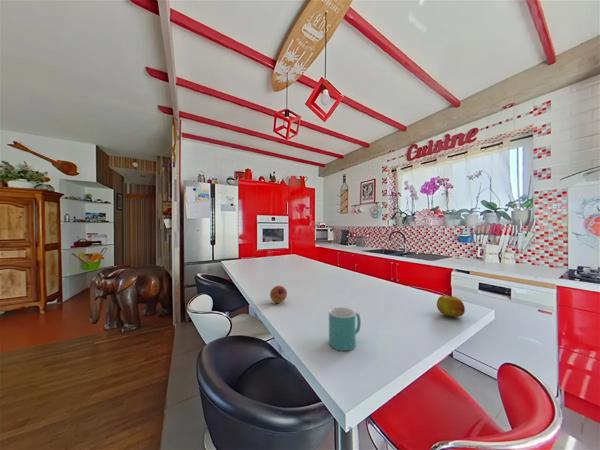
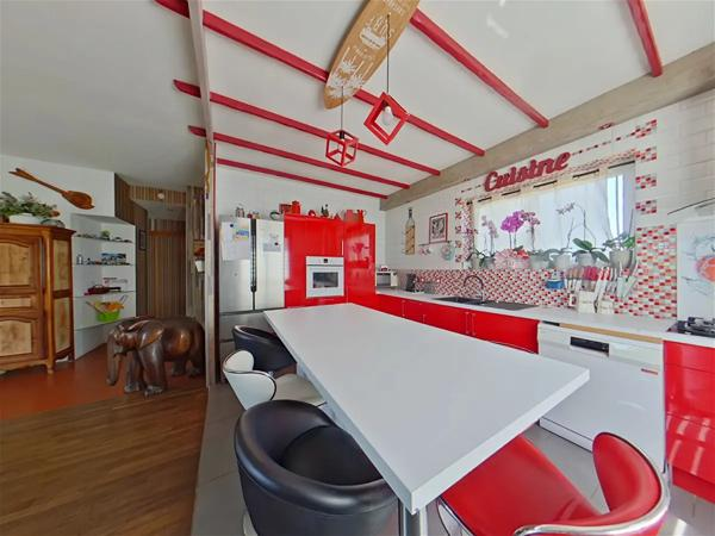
- fruit (450, 306)
- fruit (278, 294)
- mug (346, 326)
